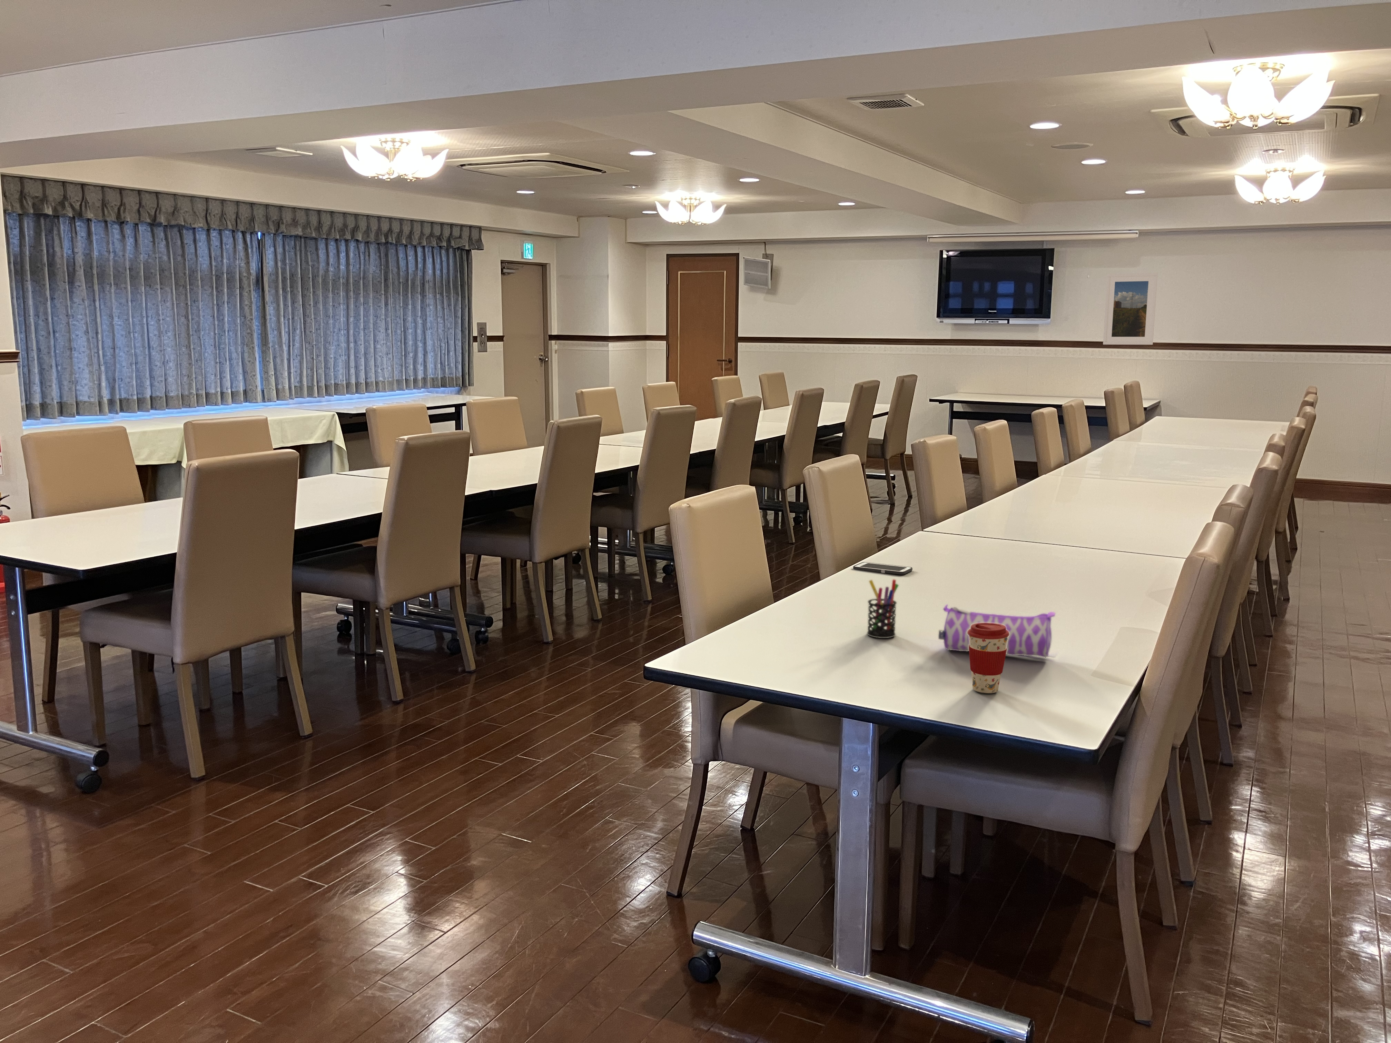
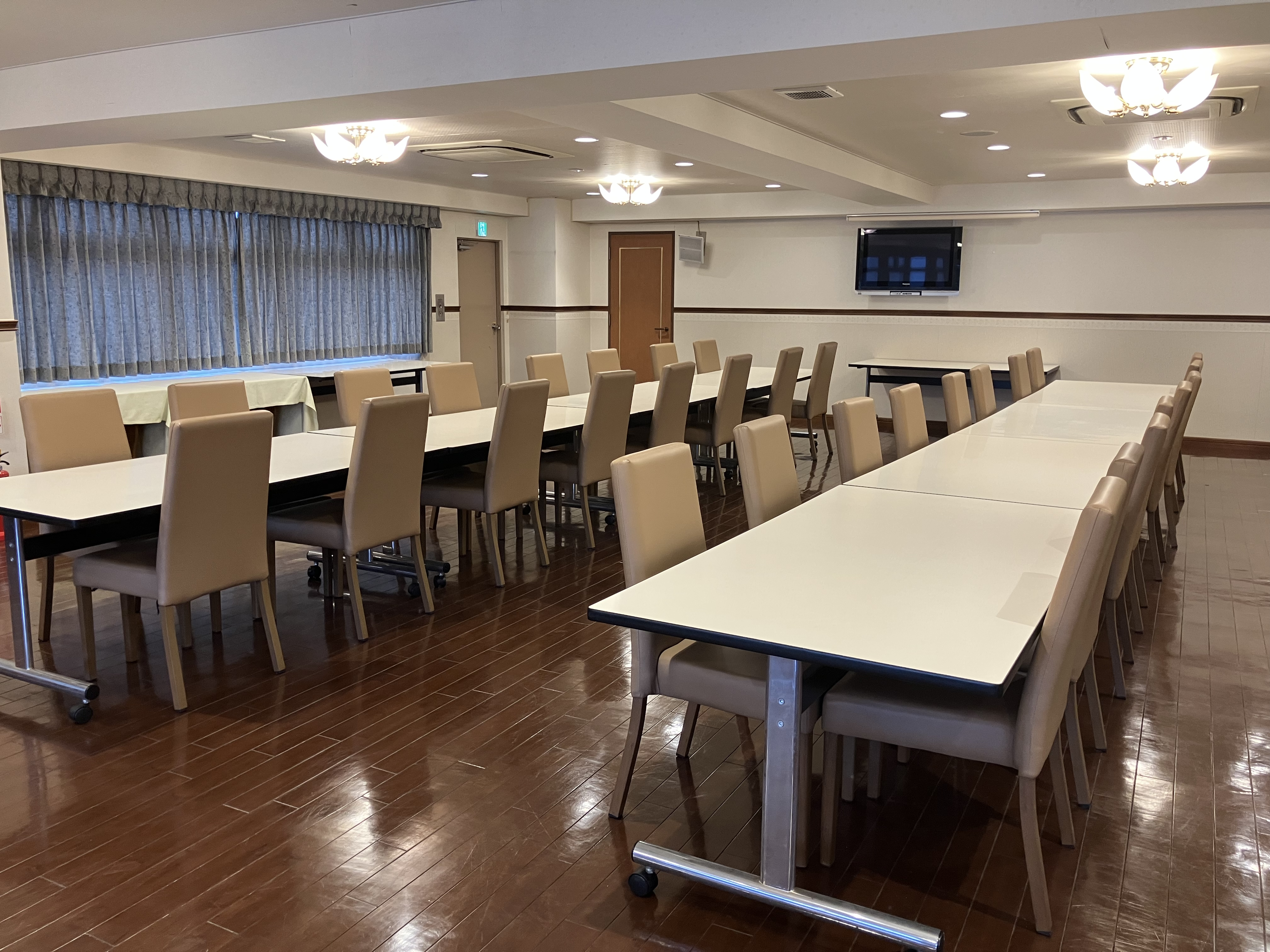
- cell phone (883, 569)
- pencil case (997, 623)
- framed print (1130, 309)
- coffee cup (987, 657)
- pen holder (886, 606)
